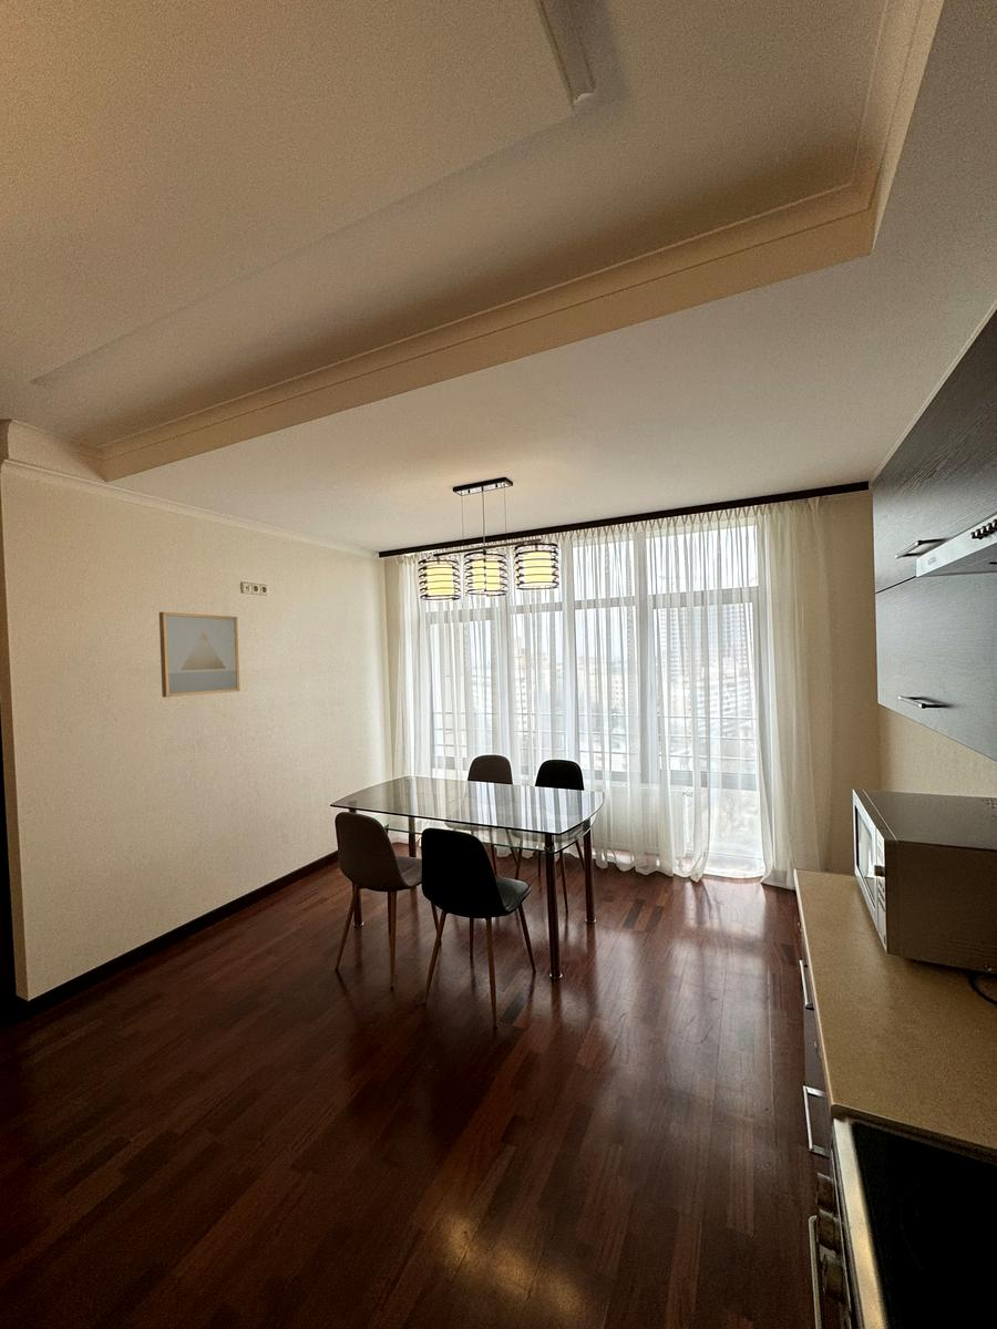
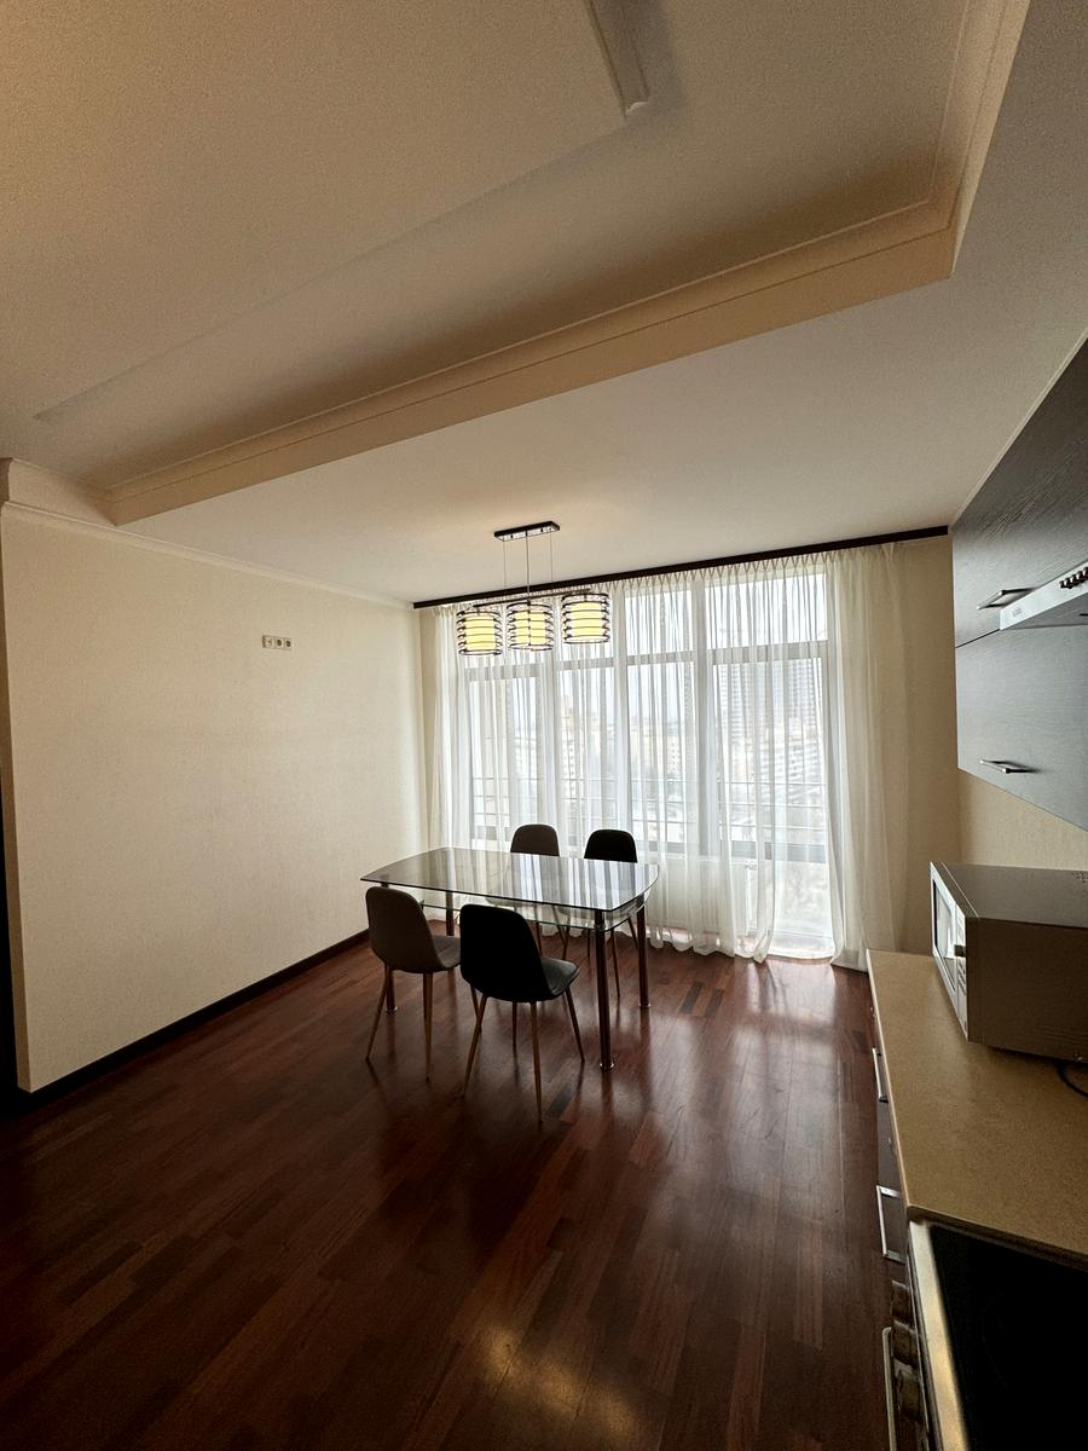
- wall art (202, 653)
